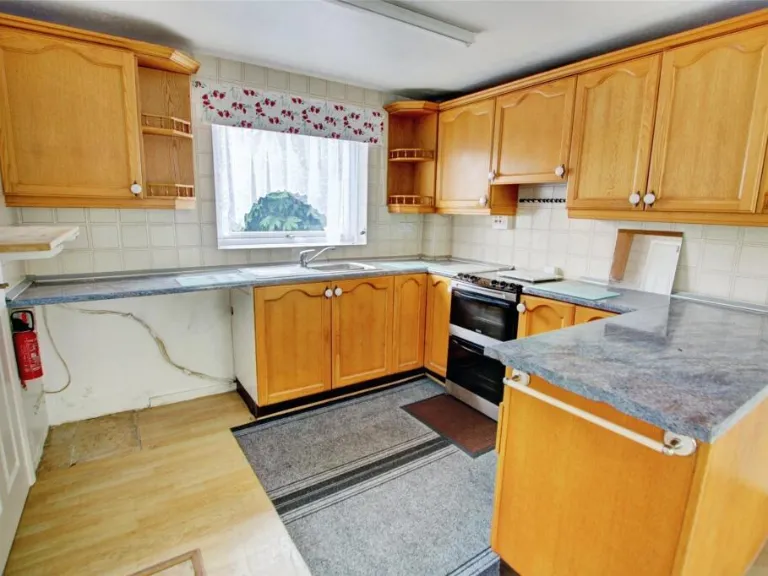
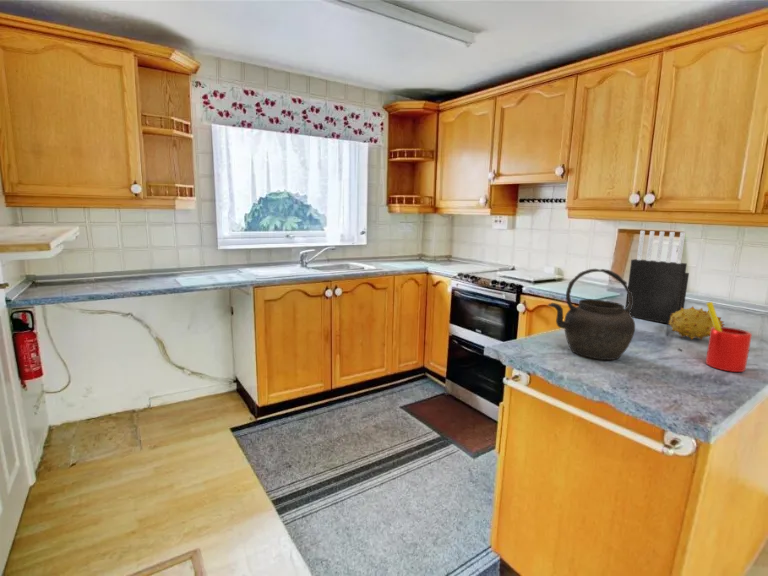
+ straw (725, 335)
+ fruit (696, 322)
+ knife block (659, 275)
+ kettle (590, 311)
